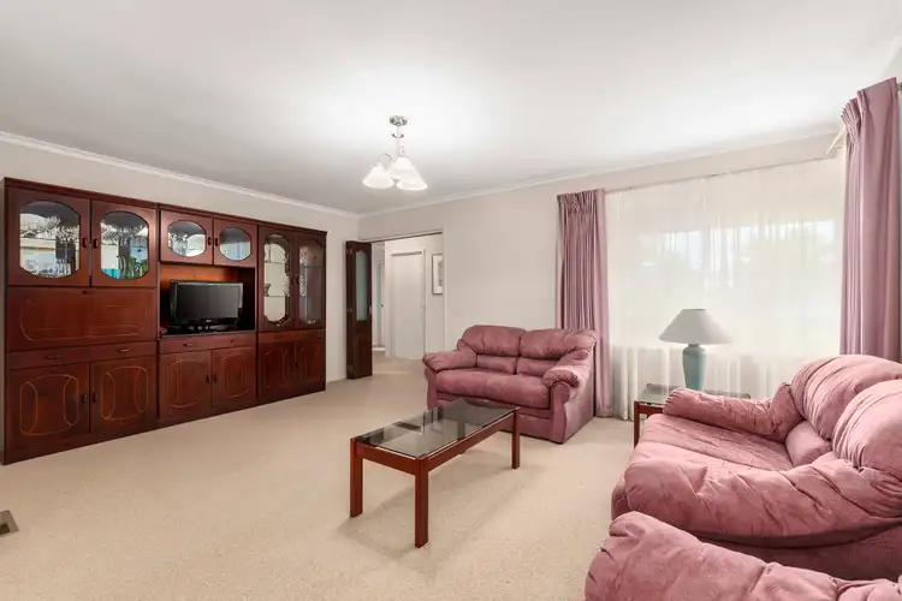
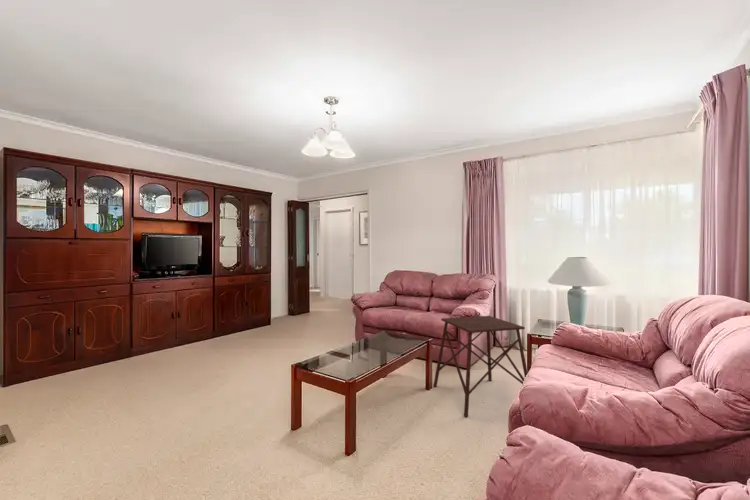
+ side table (479, 358)
